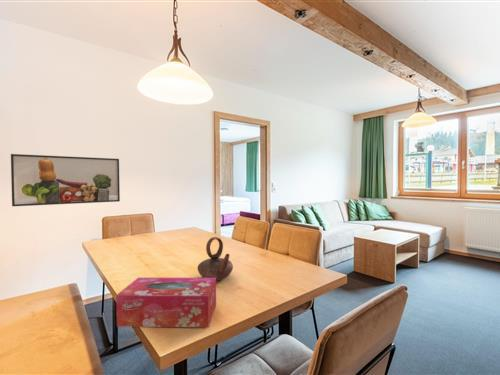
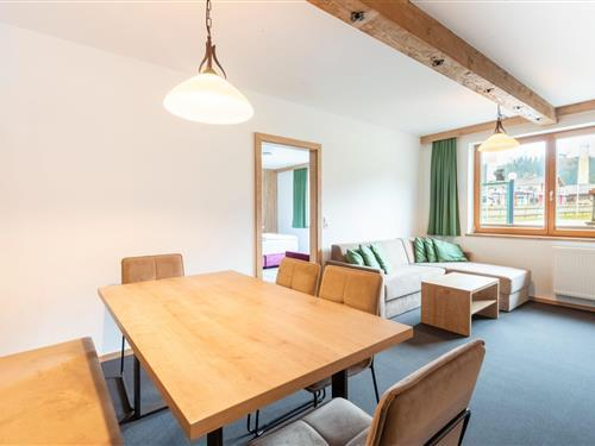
- teapot (218, 259)
- tissue box (170, 300)
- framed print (70, 180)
